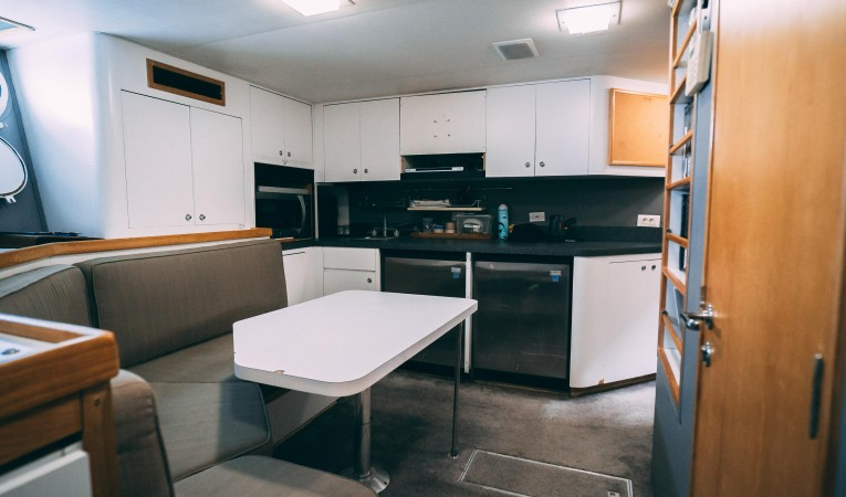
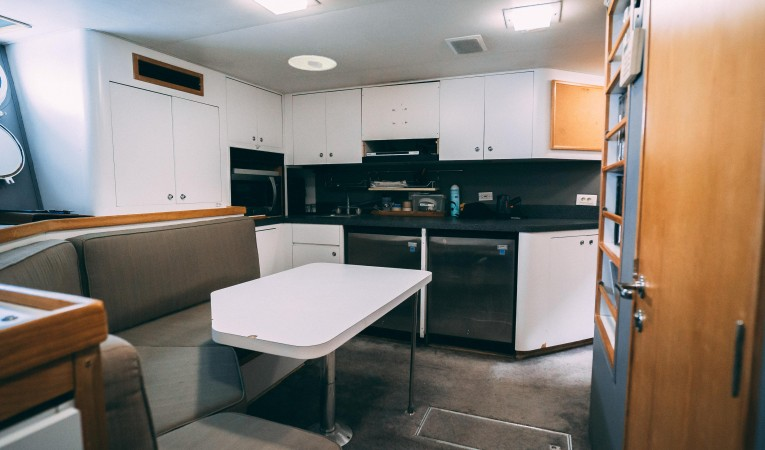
+ recessed light (312, 60)
